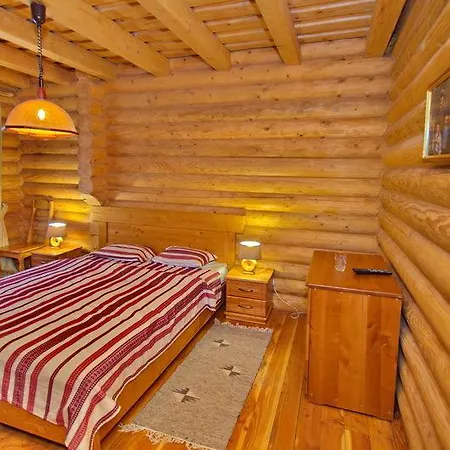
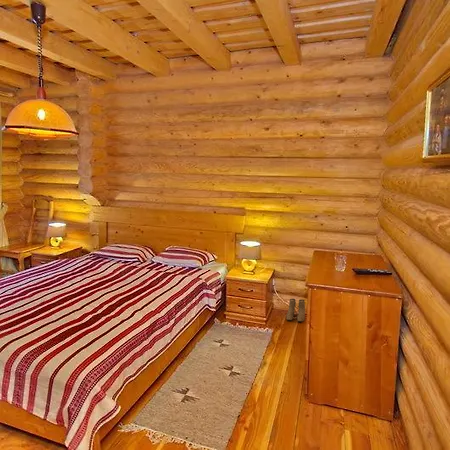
+ boots (294, 309)
